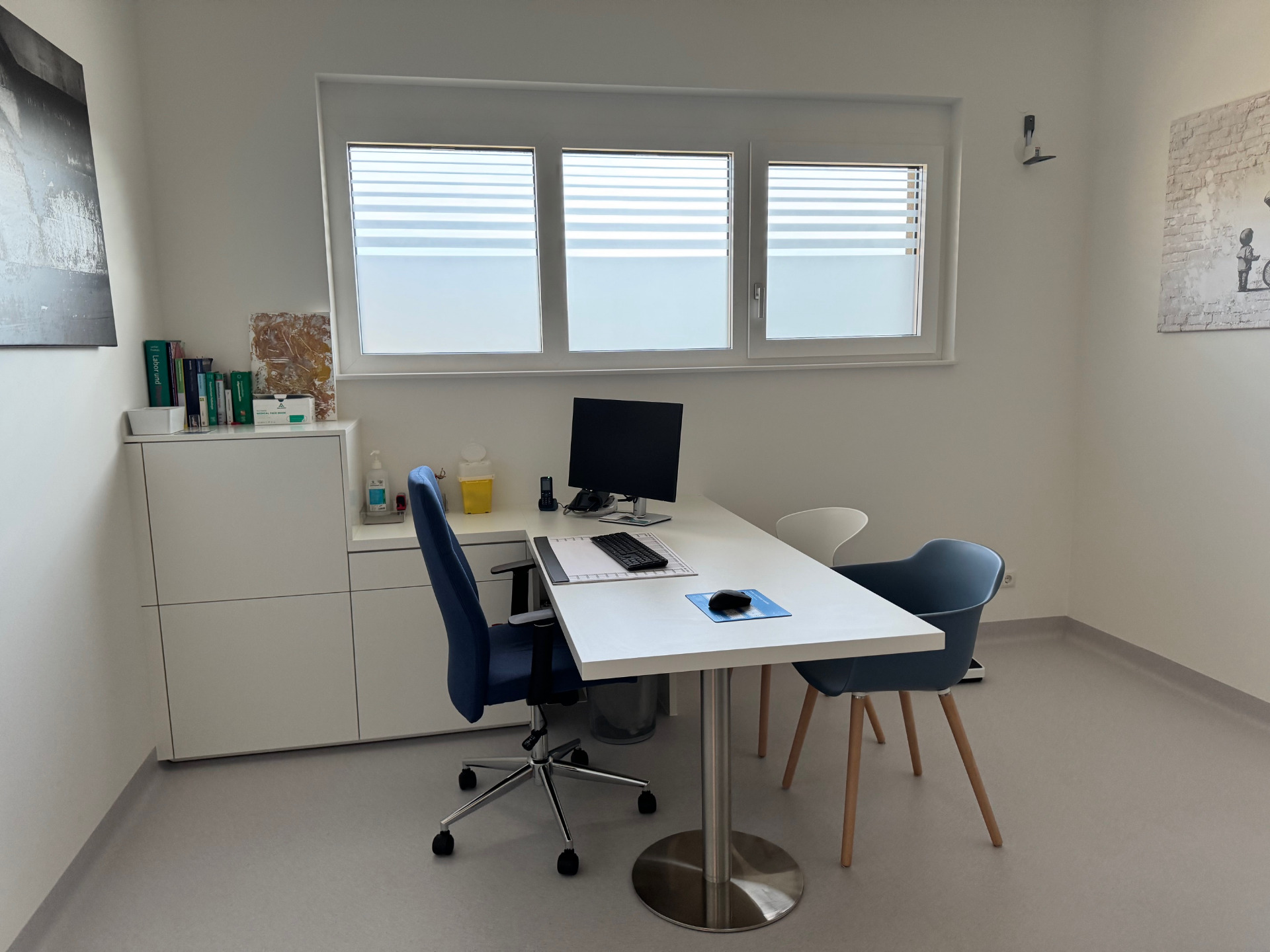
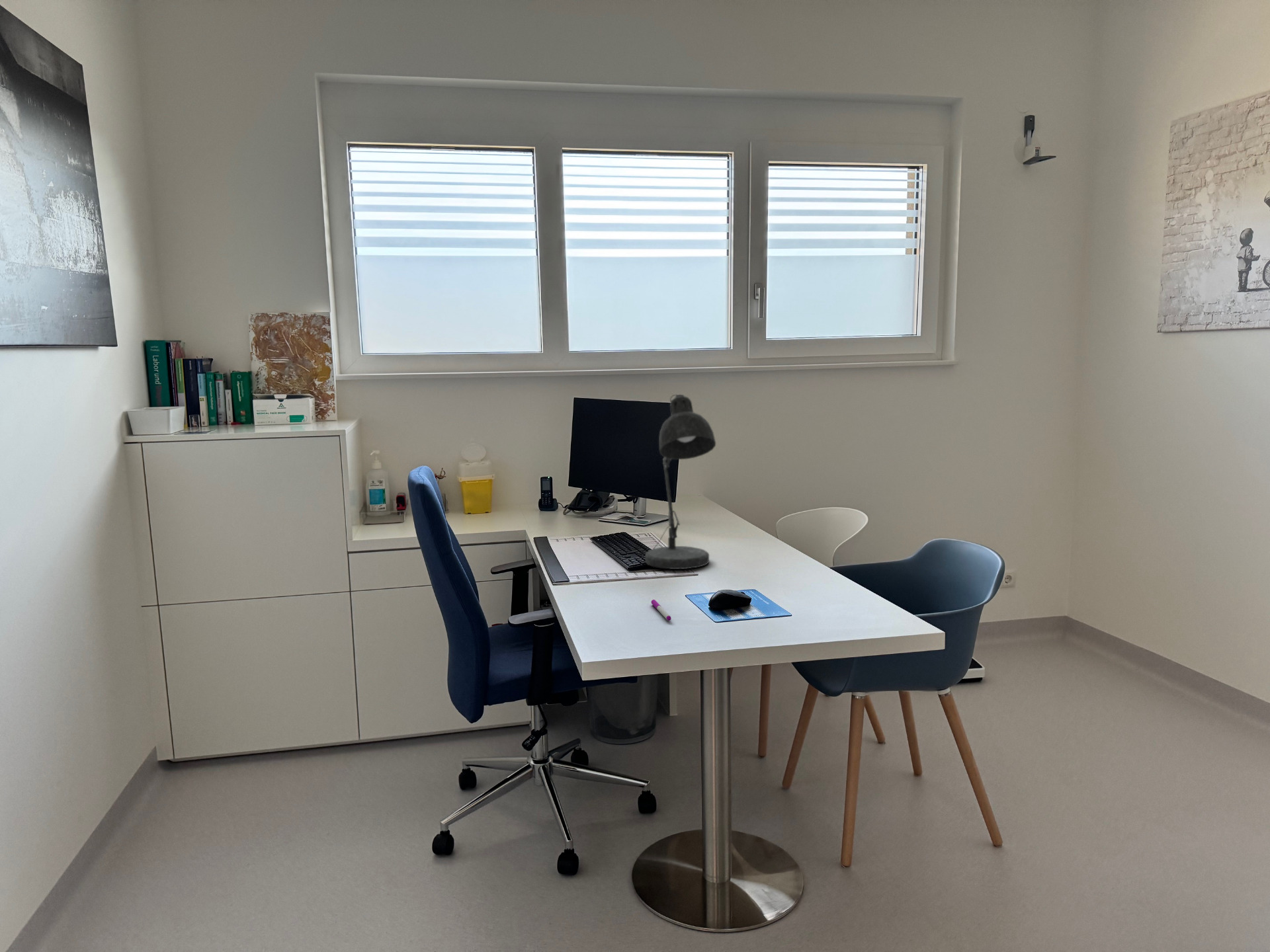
+ pen (661, 610)
+ desk lamp (669, 480)
